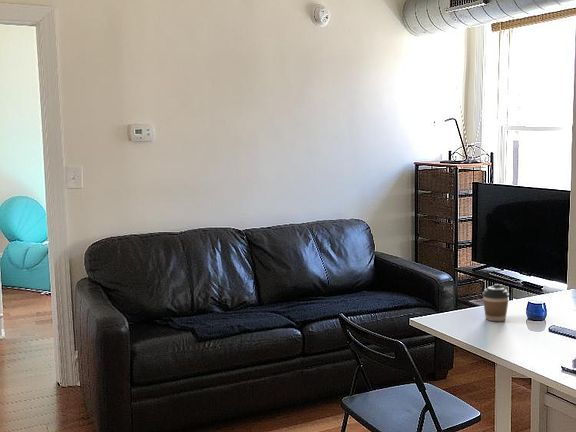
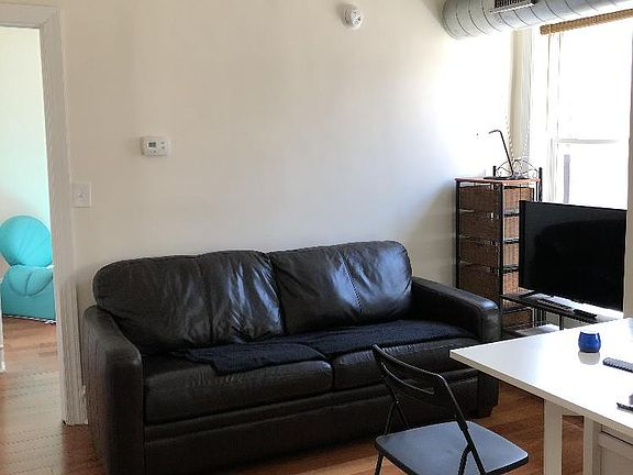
- coffee cup (495, 302)
